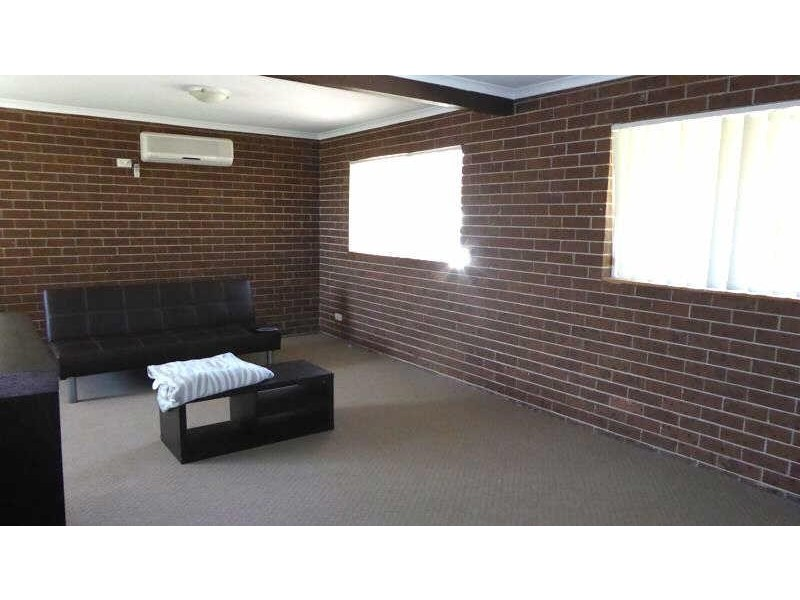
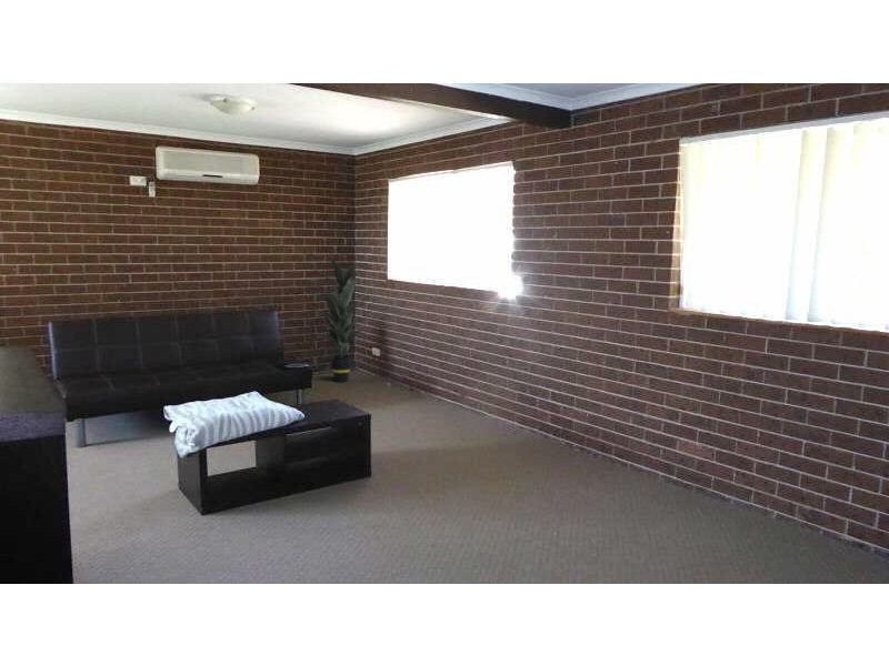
+ indoor plant (336, 320)
